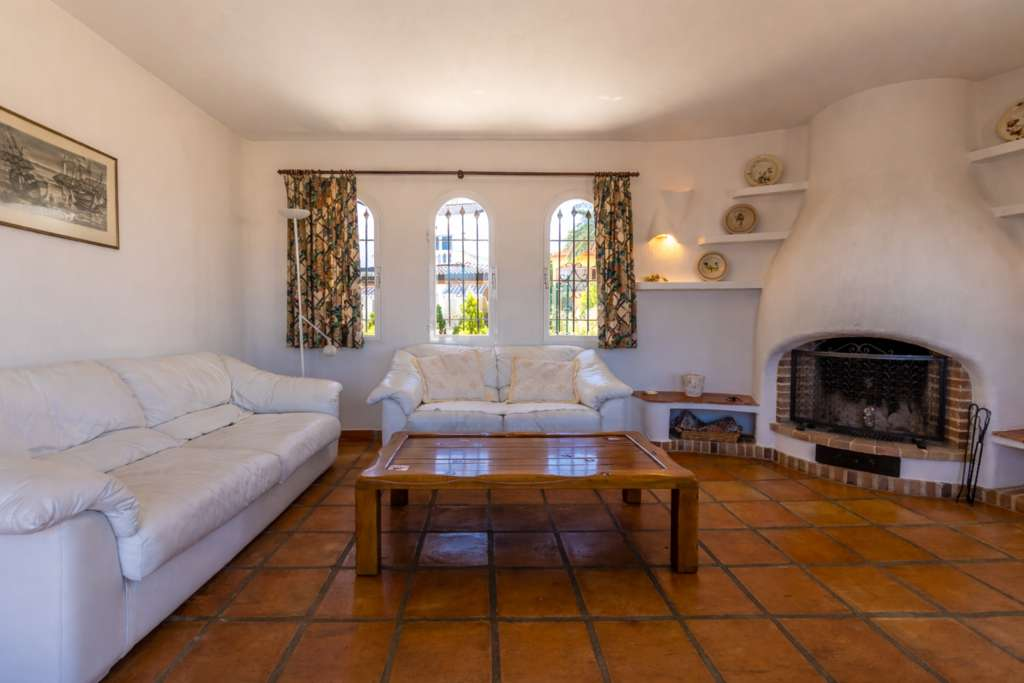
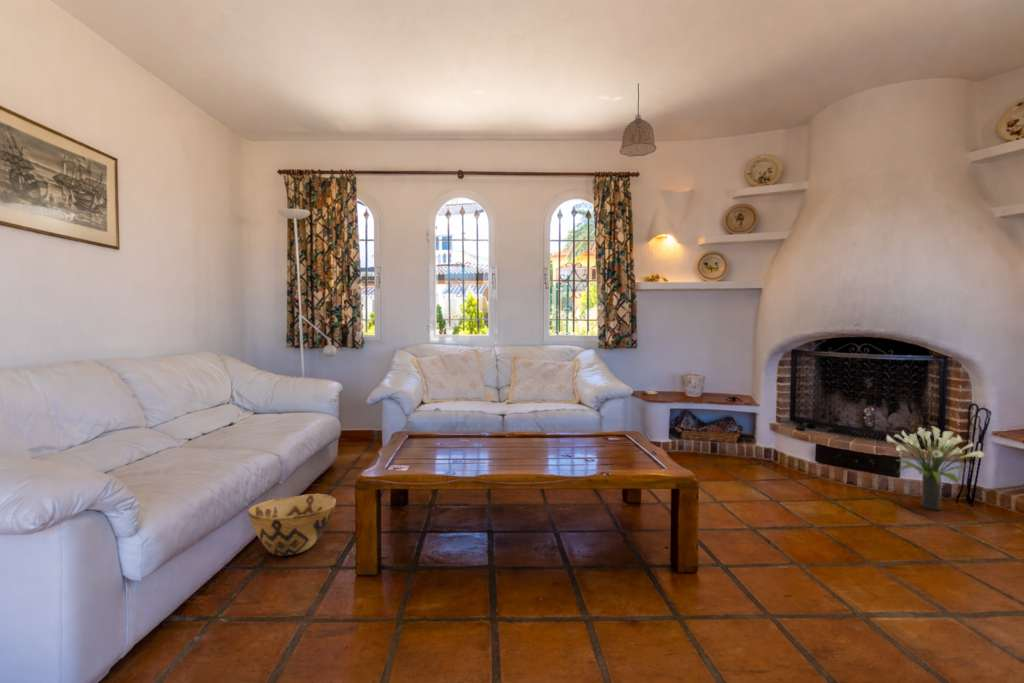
+ woven basket (293, 524)
+ pendant lamp (638, 116)
+ potted plant (934, 467)
